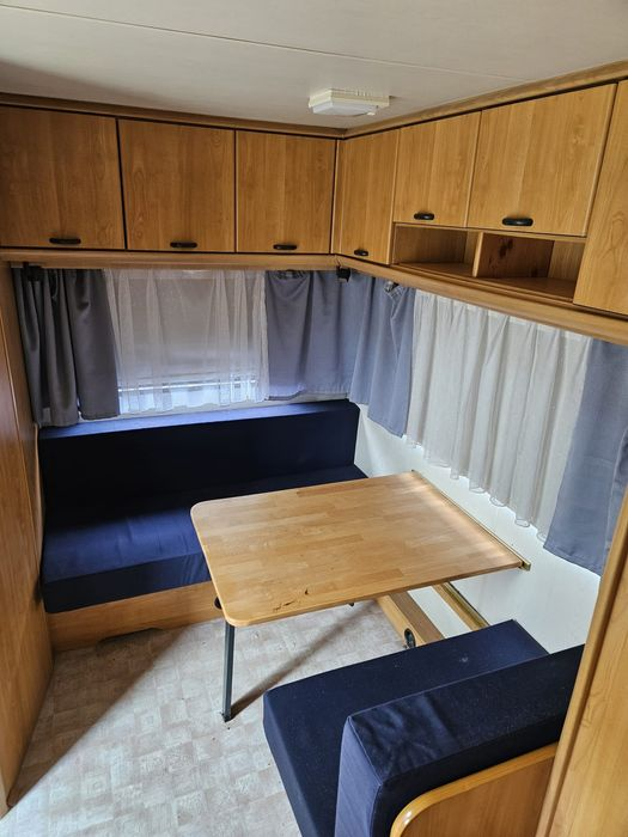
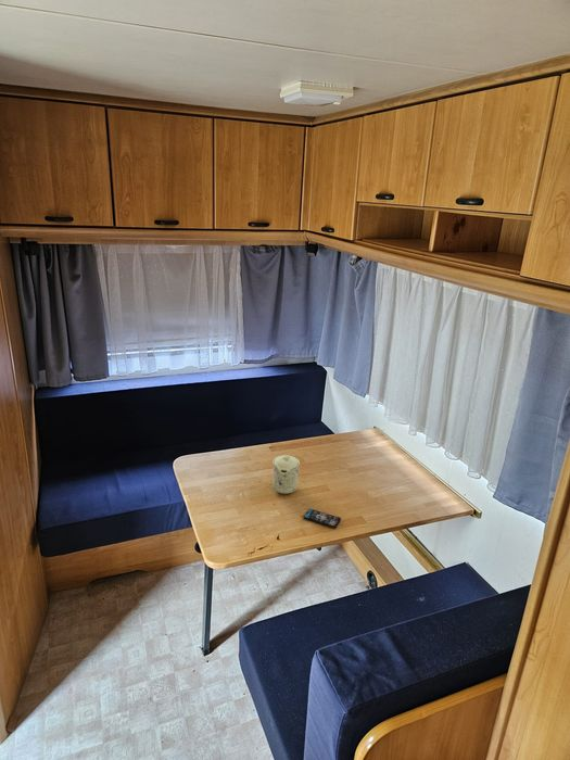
+ smartphone (321, 518)
+ mug (286, 471)
